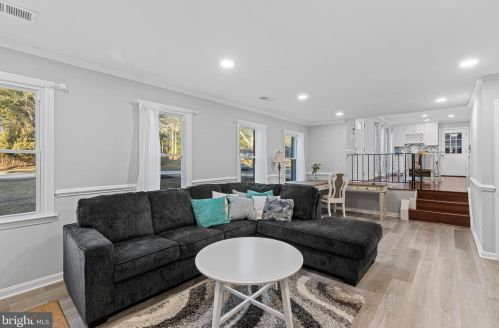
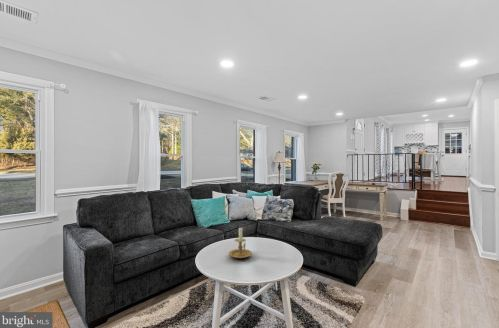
+ candle holder (240, 241)
